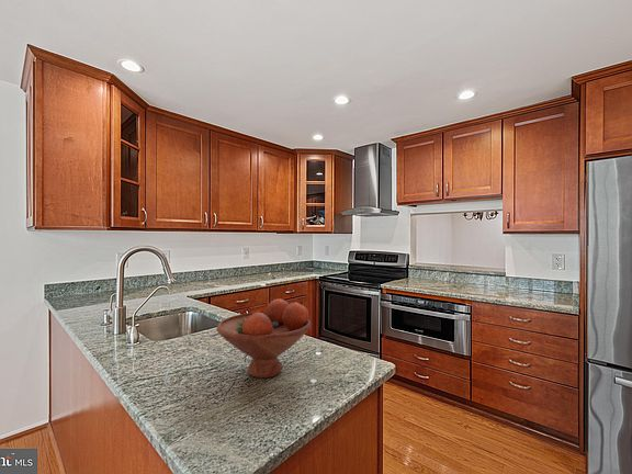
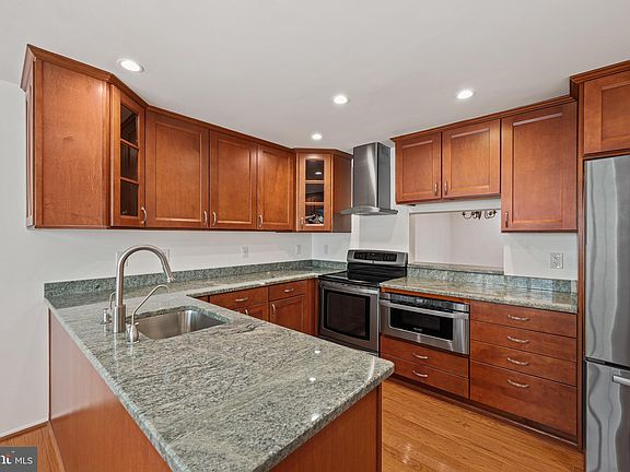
- fruit bowl (264, 337)
